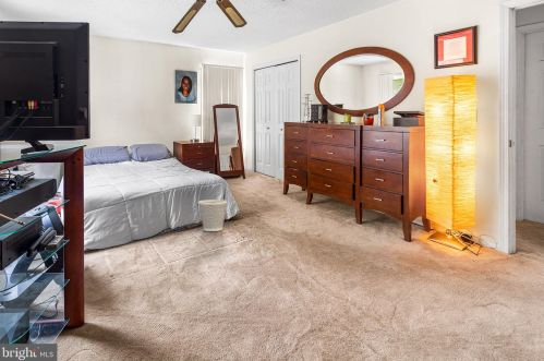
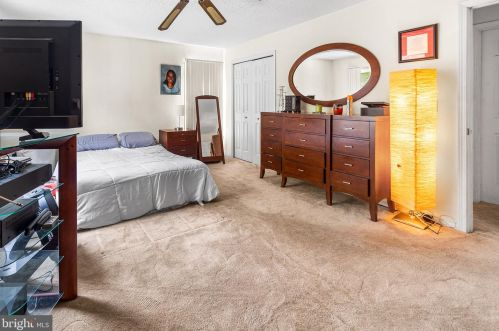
- wastebasket (213, 215)
